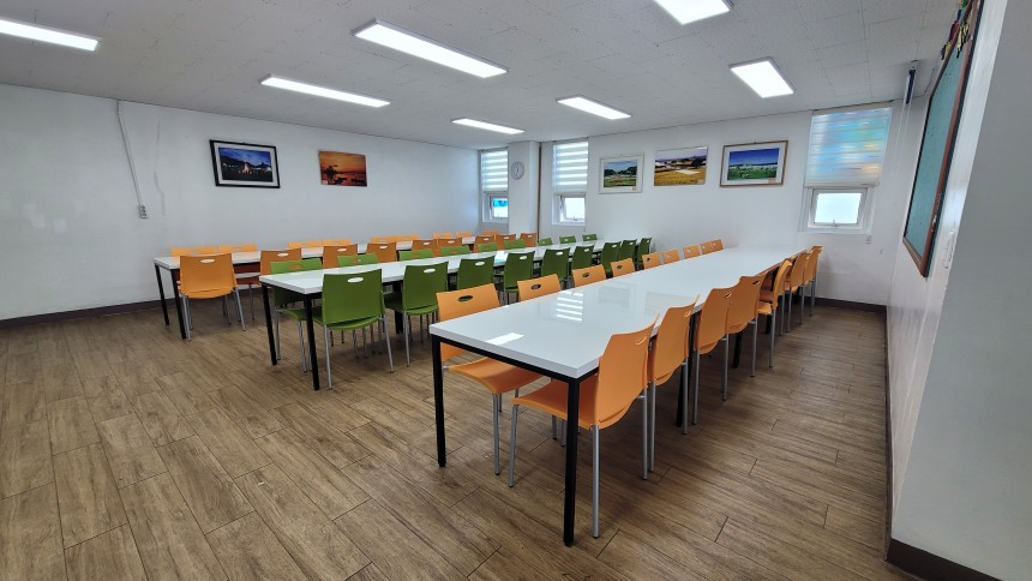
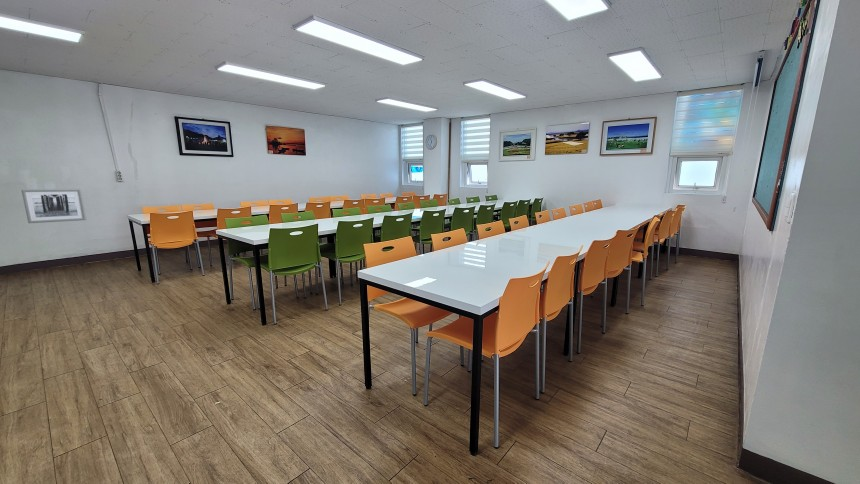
+ wall art (55, 205)
